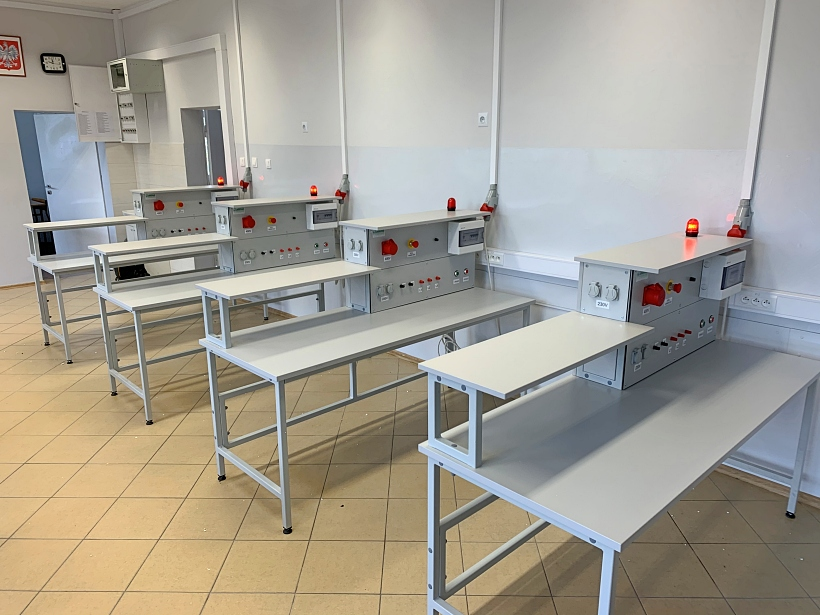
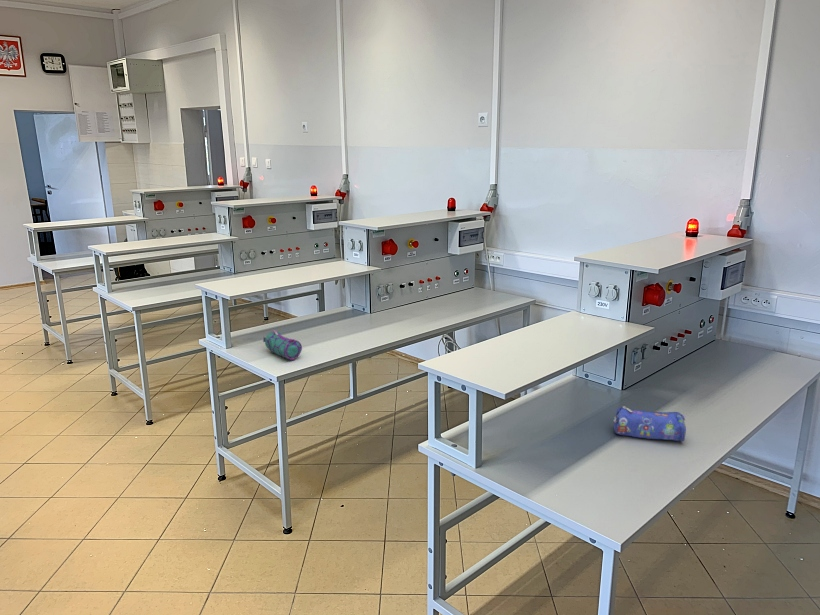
+ pencil case (282, 344)
+ pencil case (648, 423)
